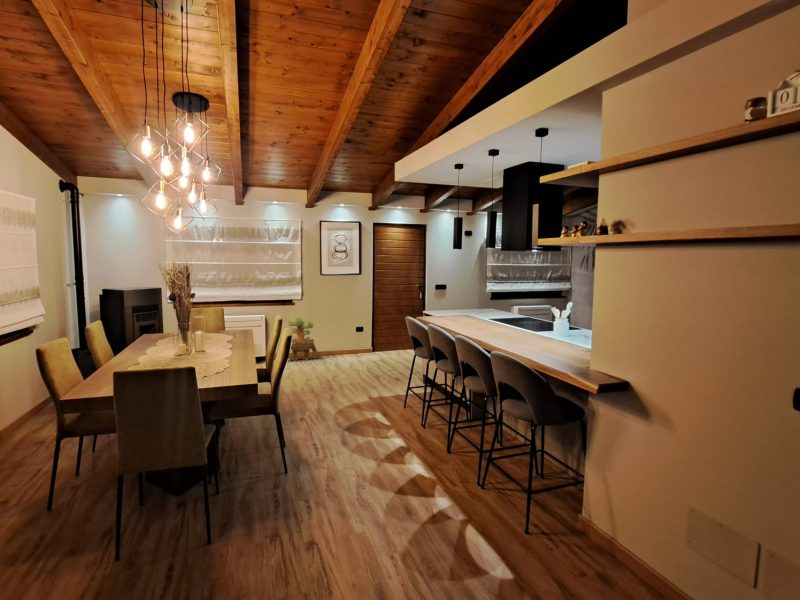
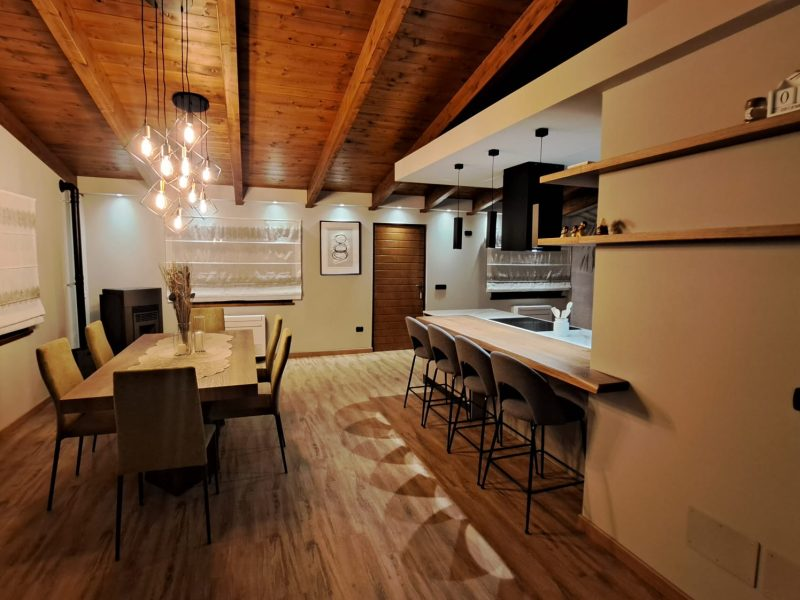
- potted tree (301, 338)
